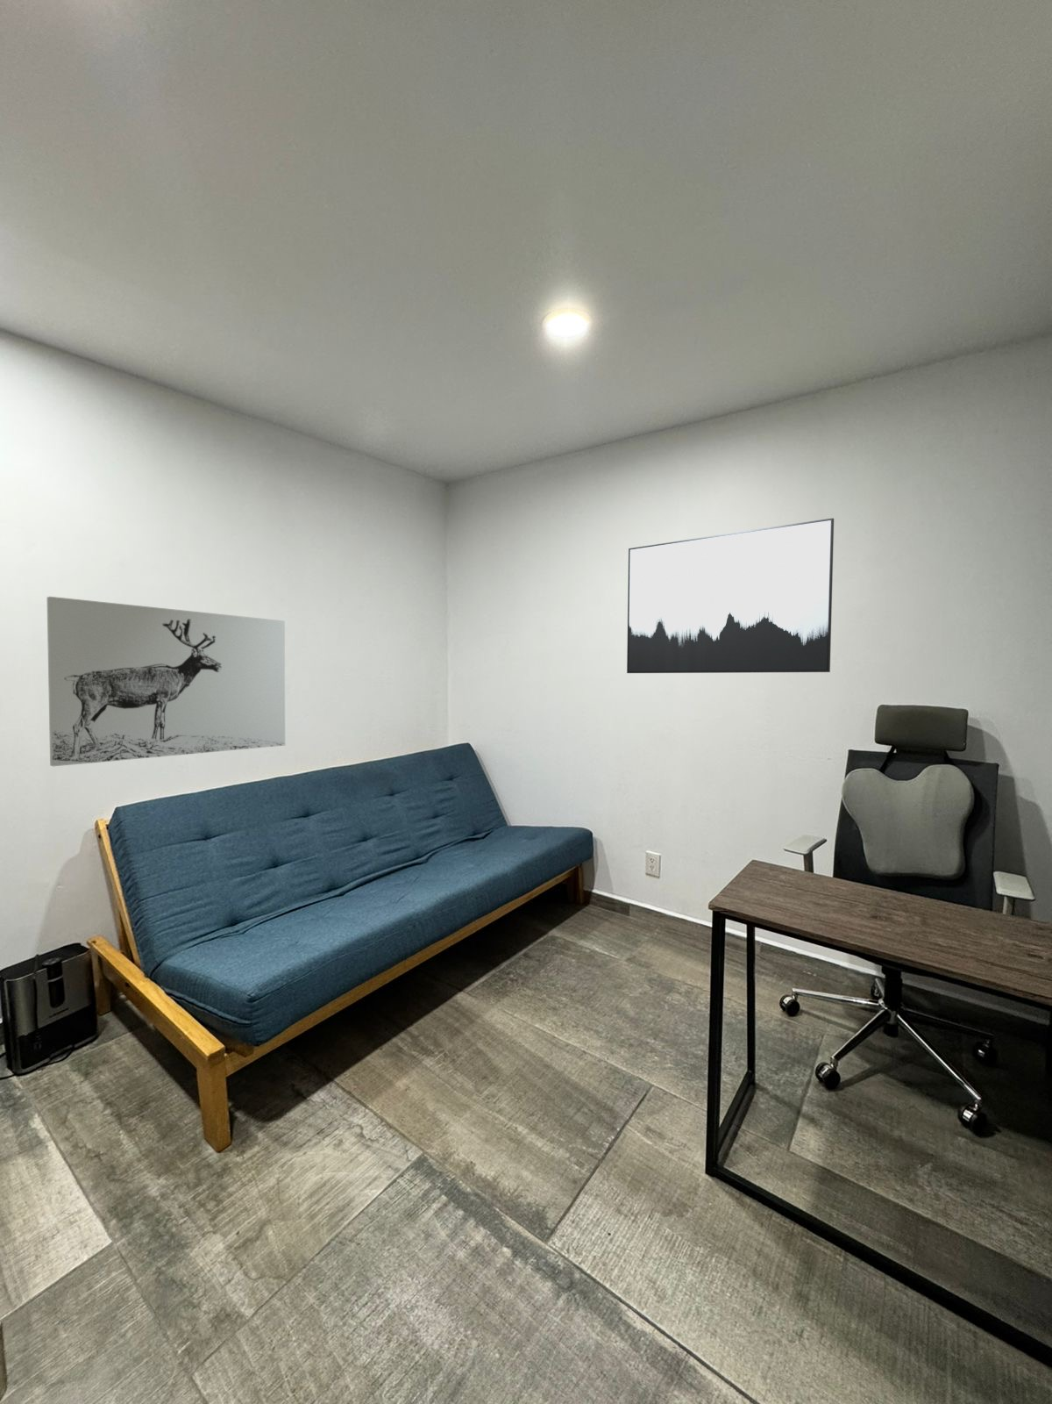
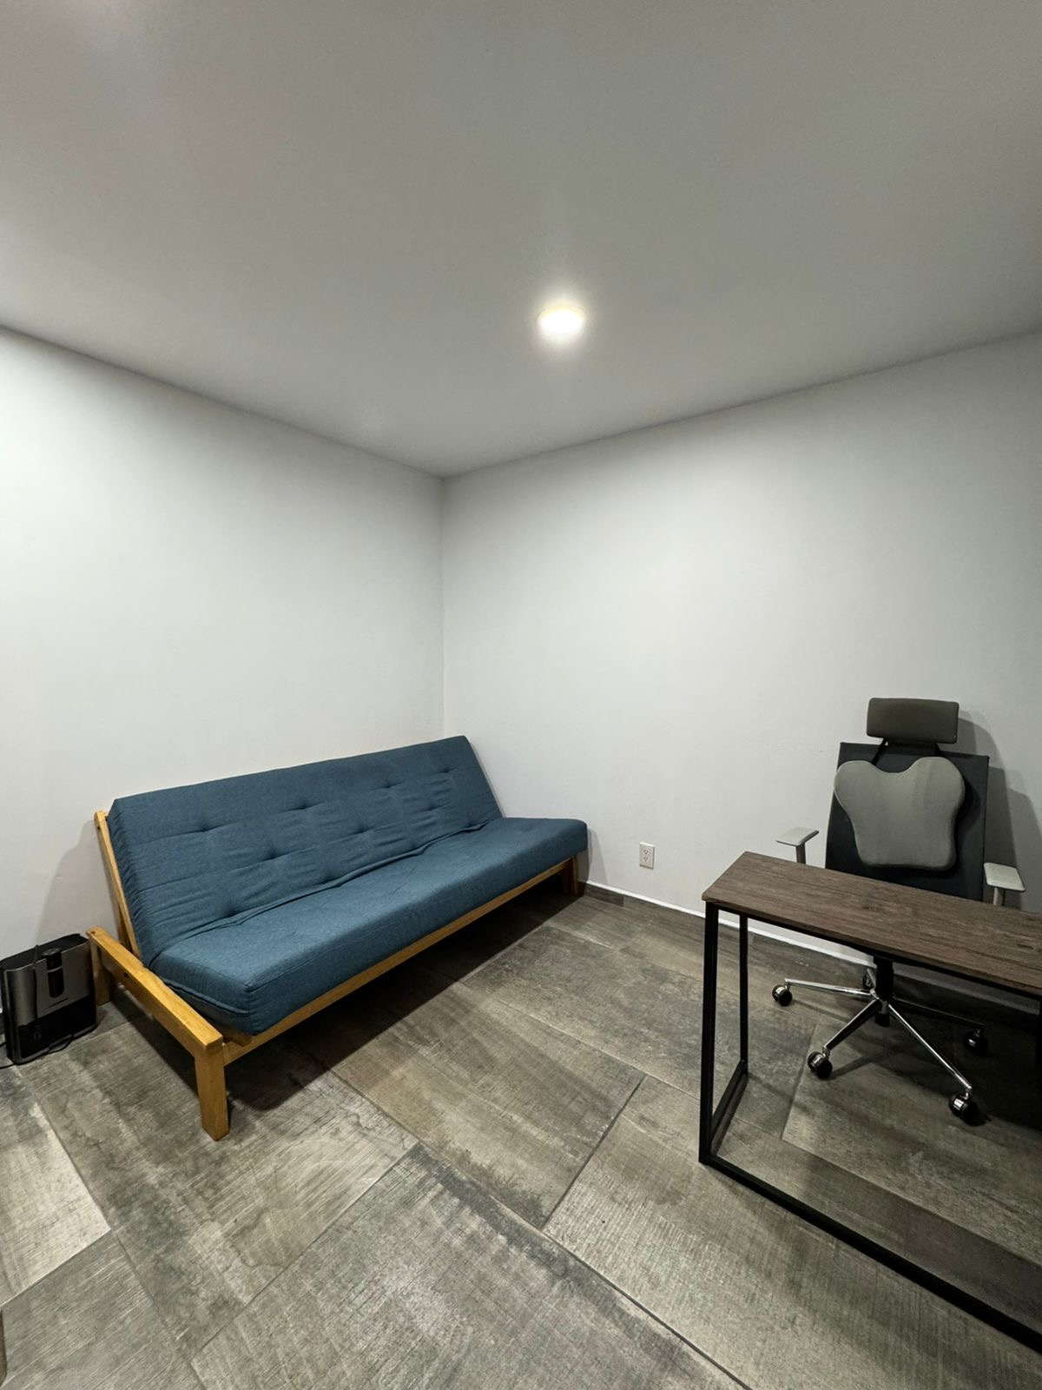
- wall art (185, 683)
- wall art (719, 604)
